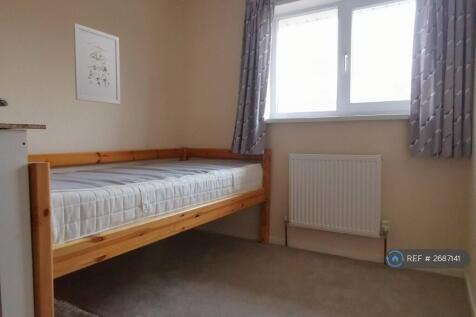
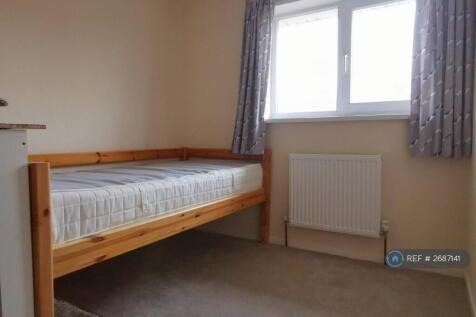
- wall art (98, 66)
